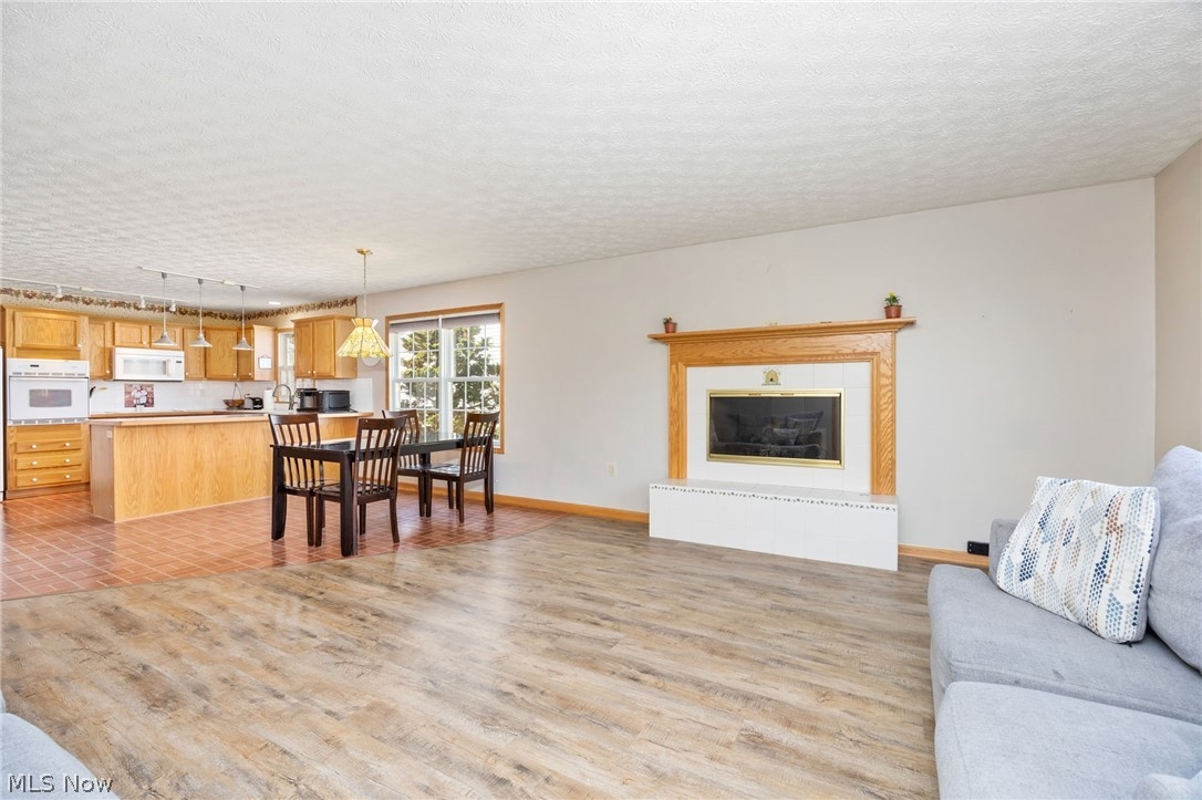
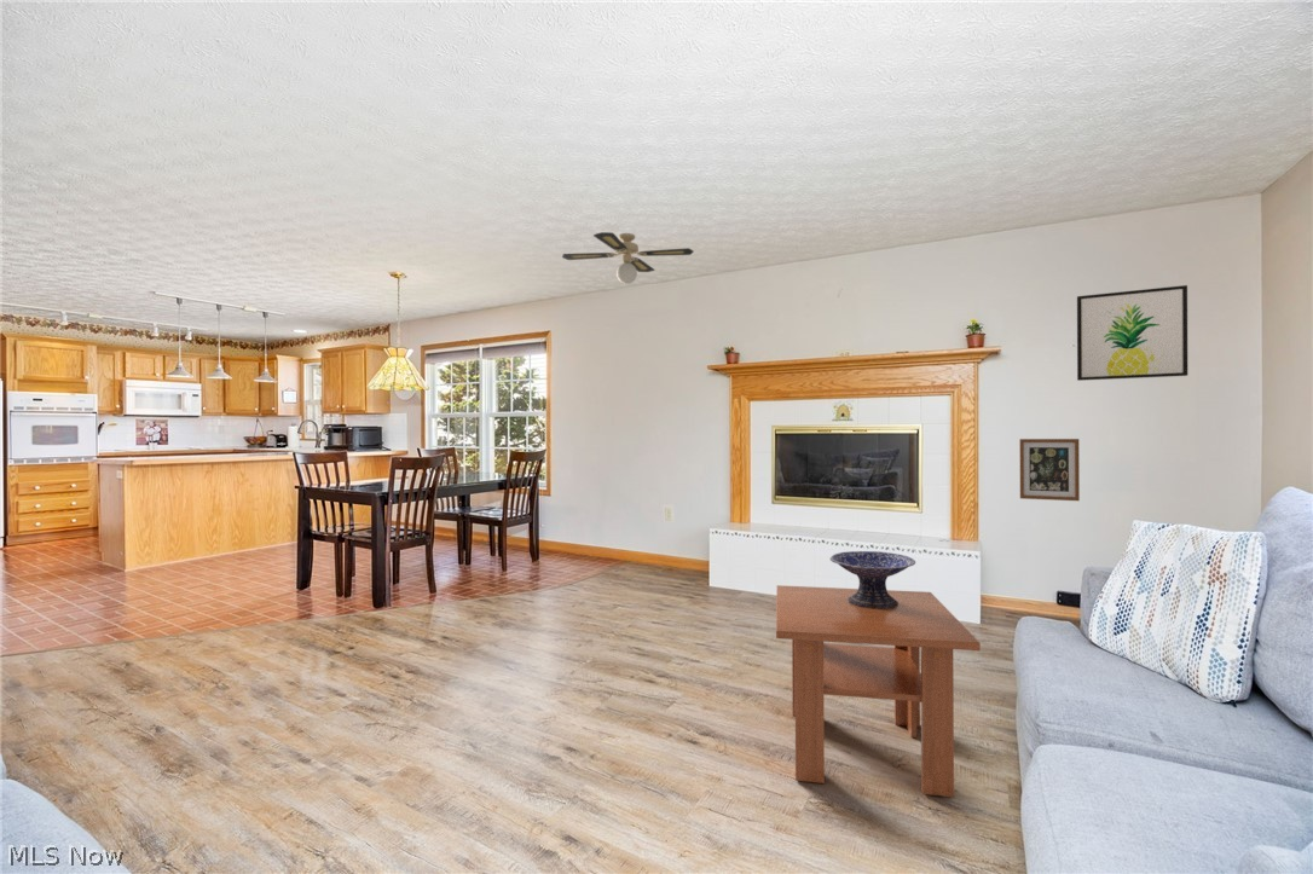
+ wall art (1048, 469)
+ coffee table (862, 679)
+ decorative bowl (872, 579)
+ wall art (1129, 334)
+ ceiling fan (626, 259)
